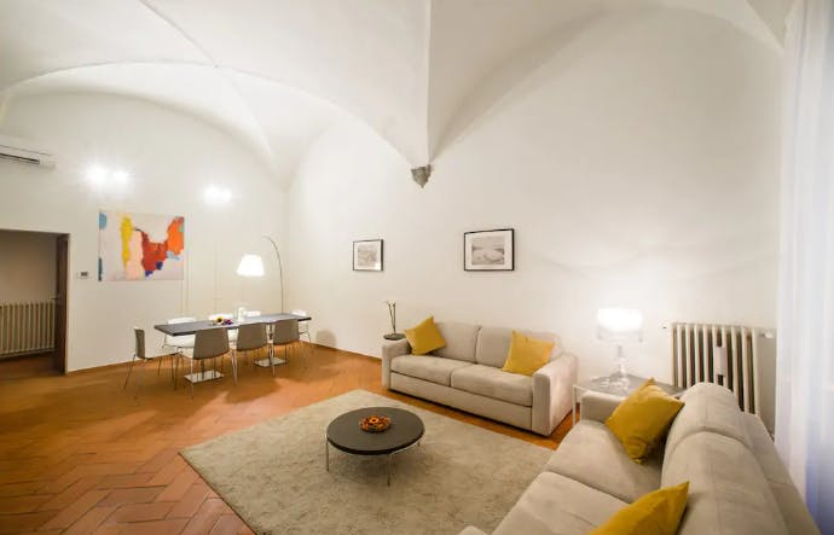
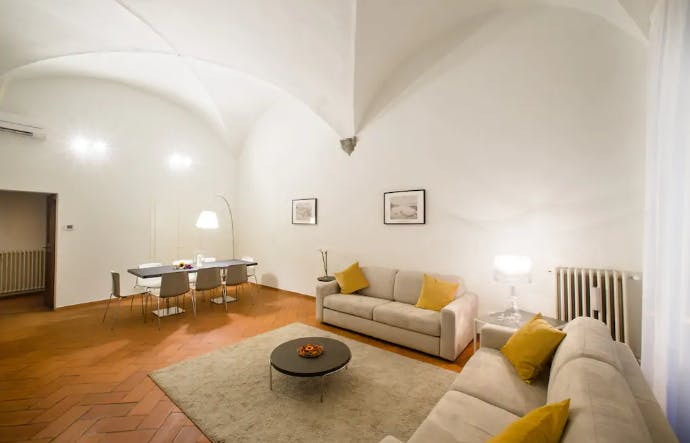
- wall art (144, 246)
